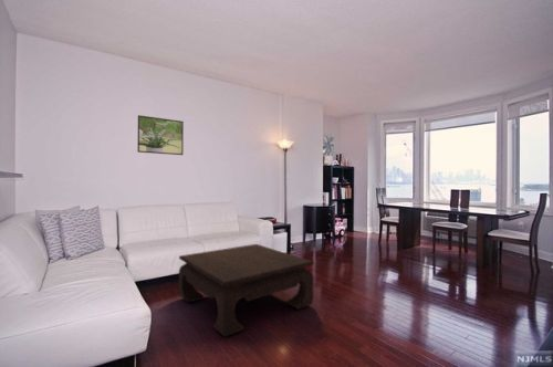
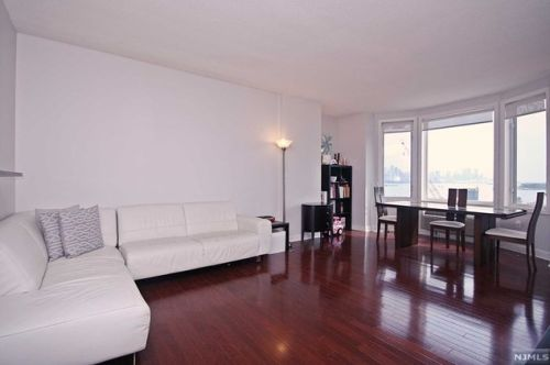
- coffee table (243, 280)
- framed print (161, 136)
